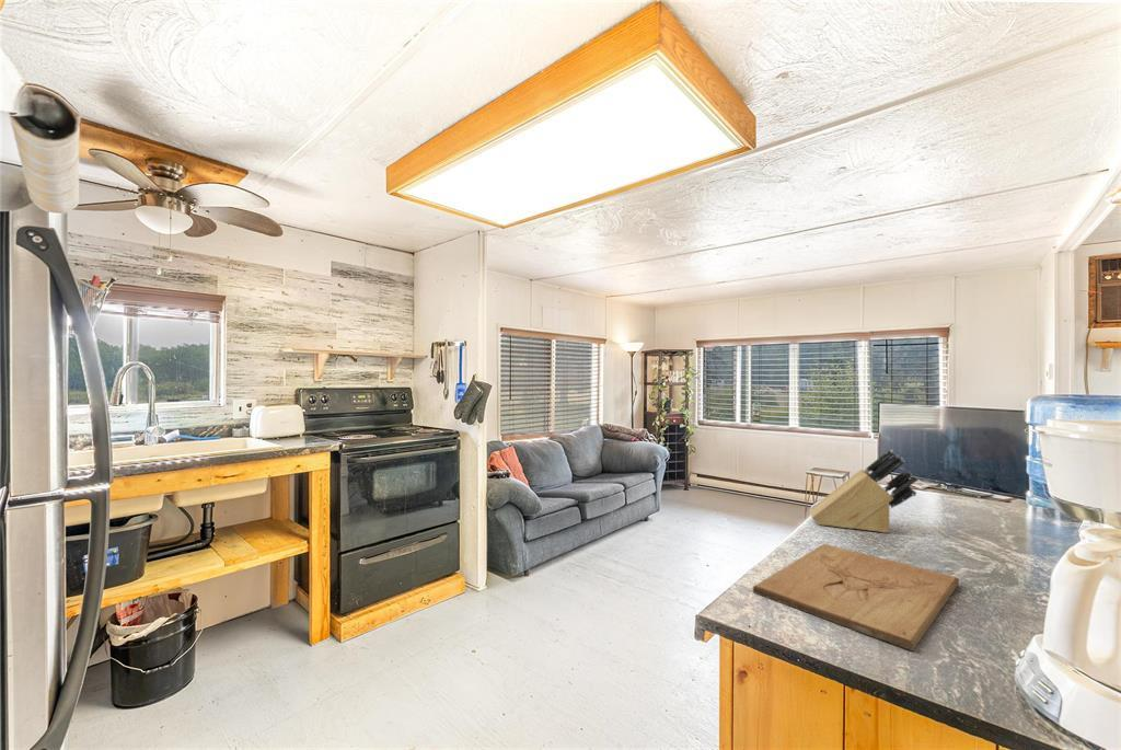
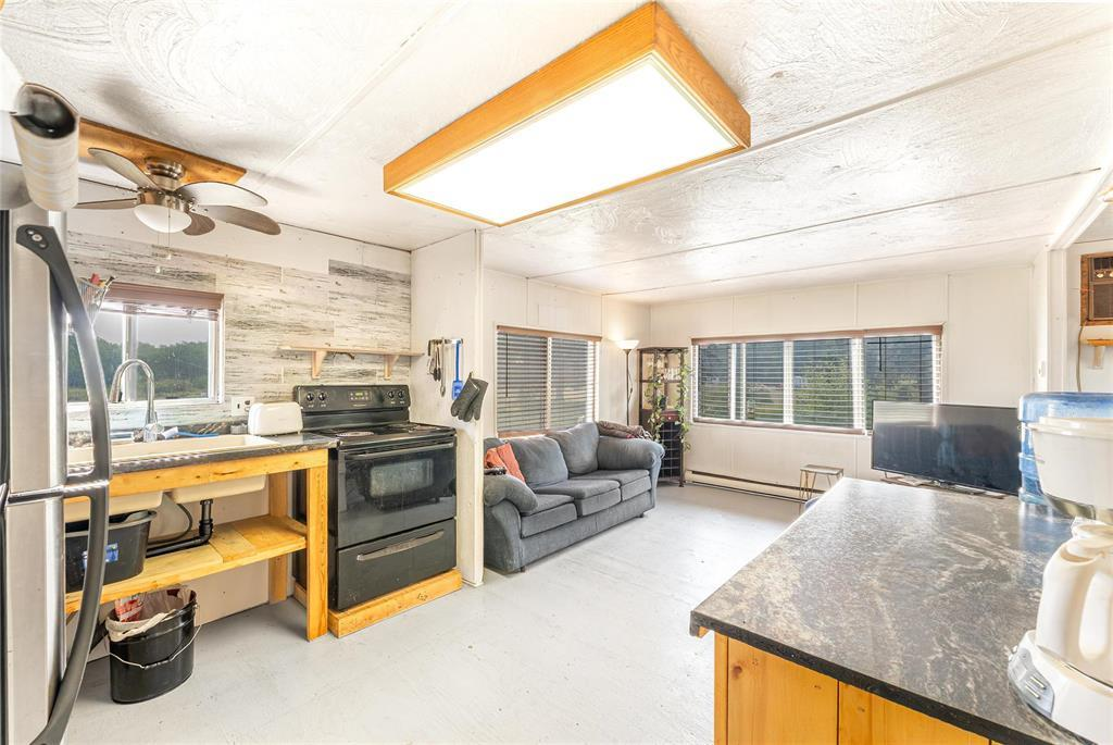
- cutting board (857, 584)
- knife block (860, 487)
